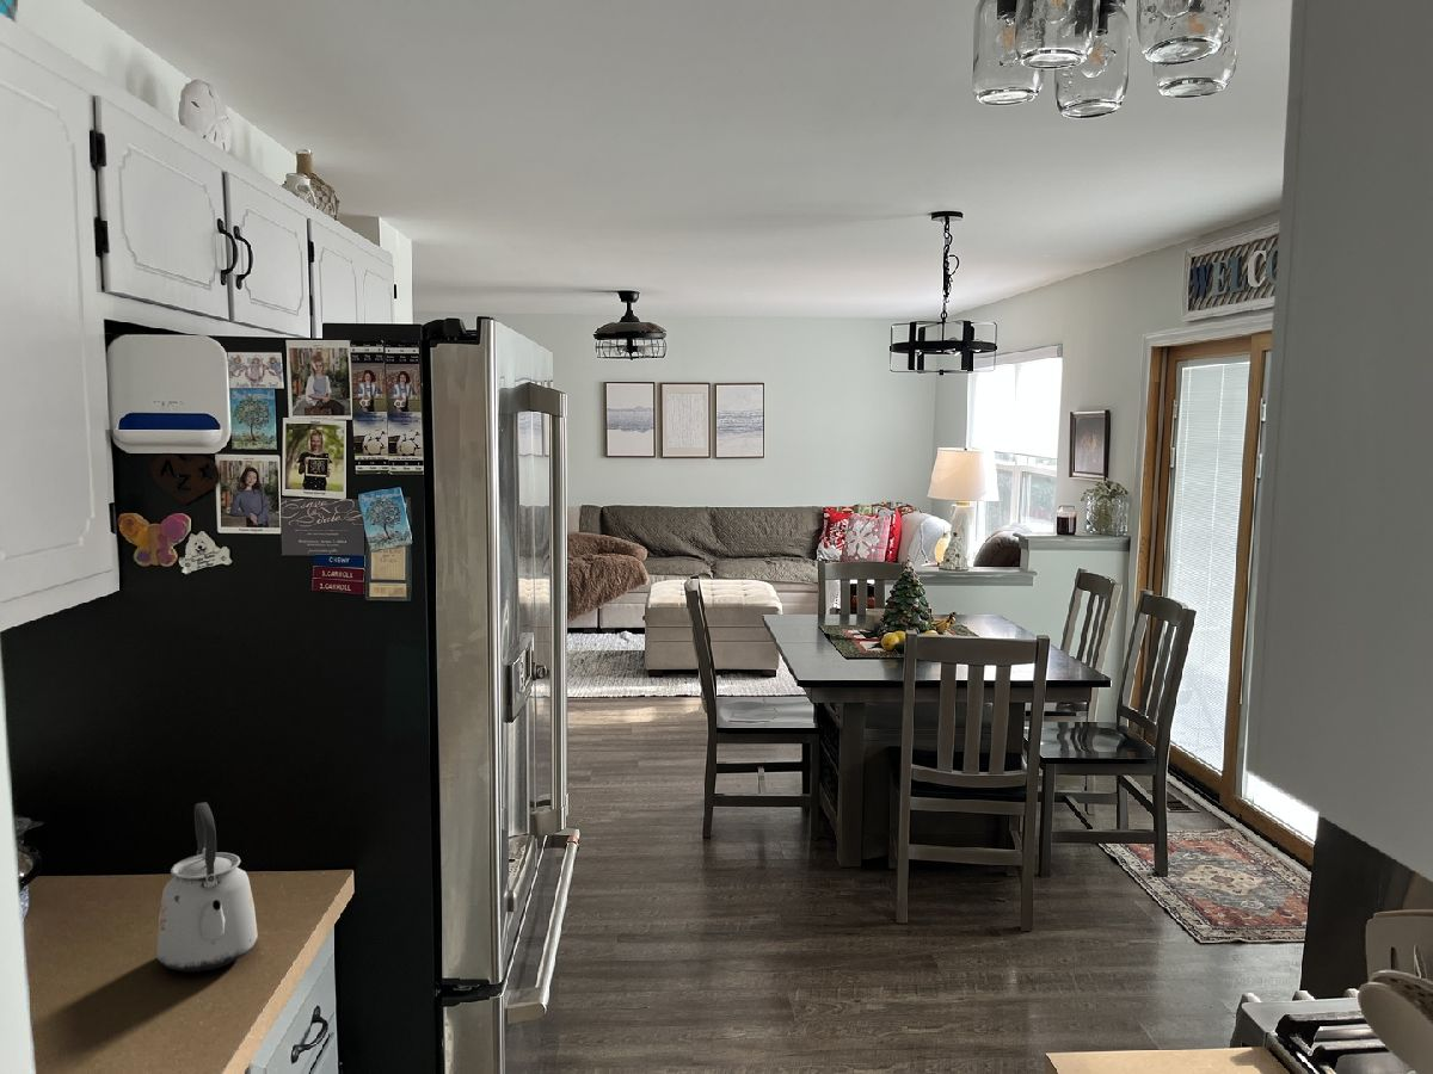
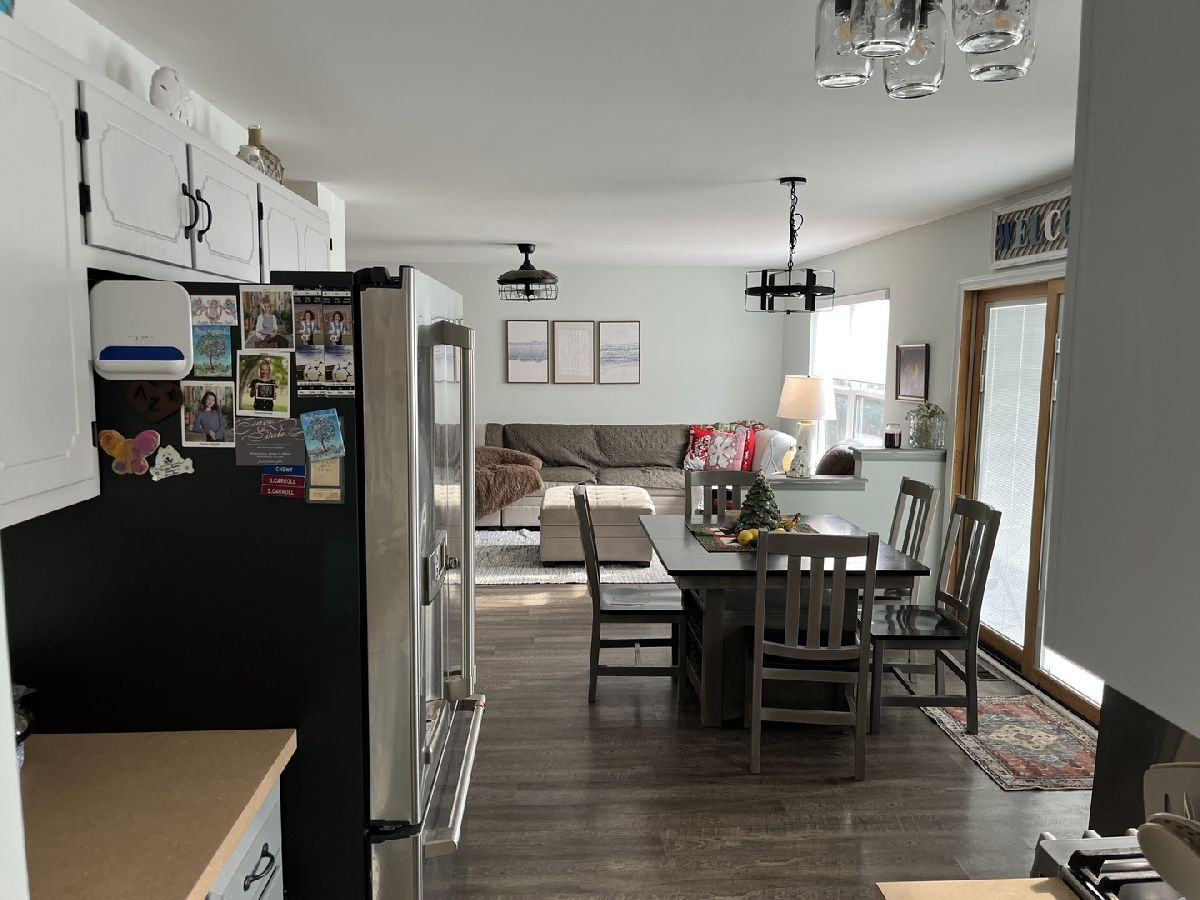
- kettle (208, 889)
